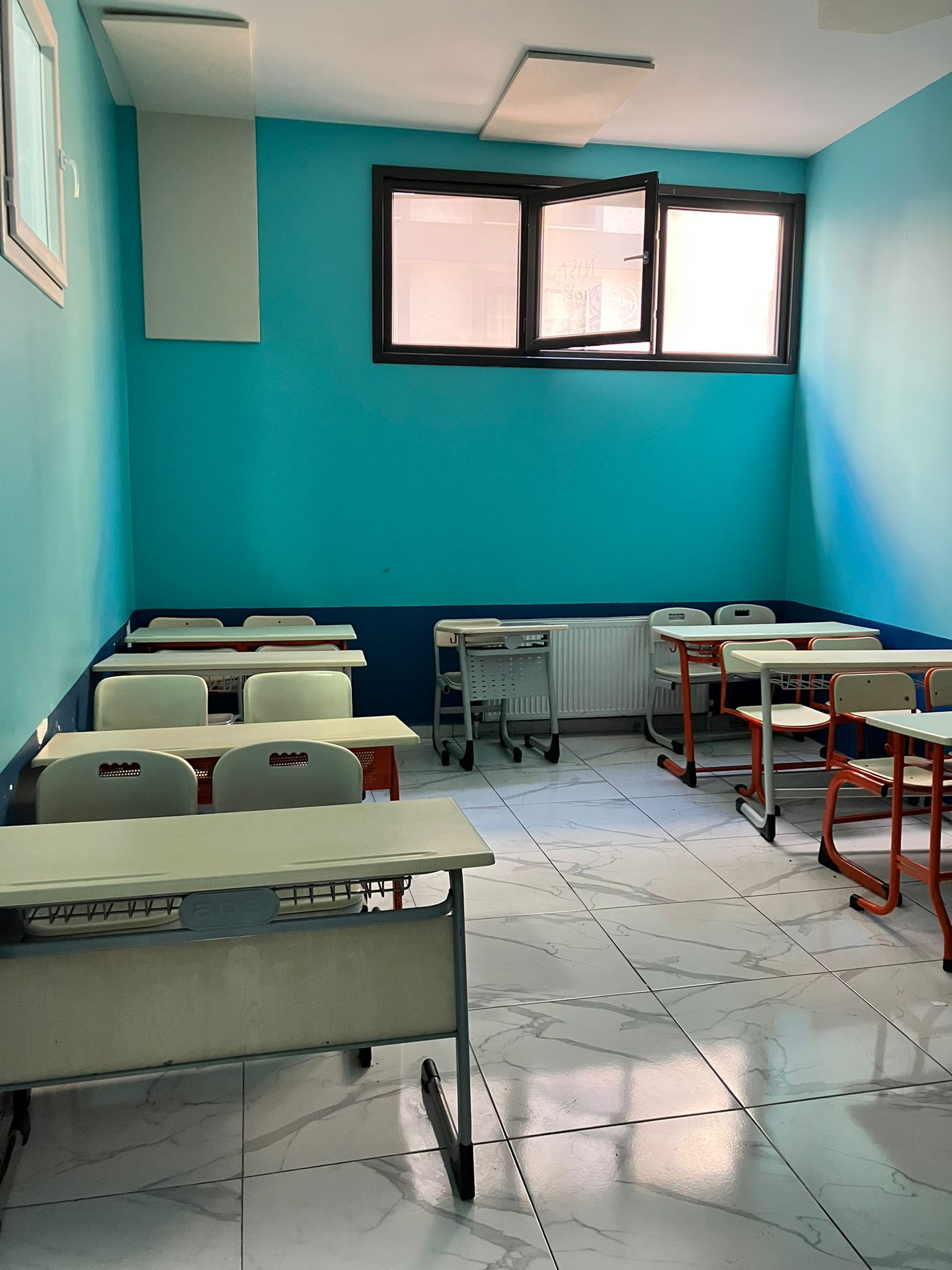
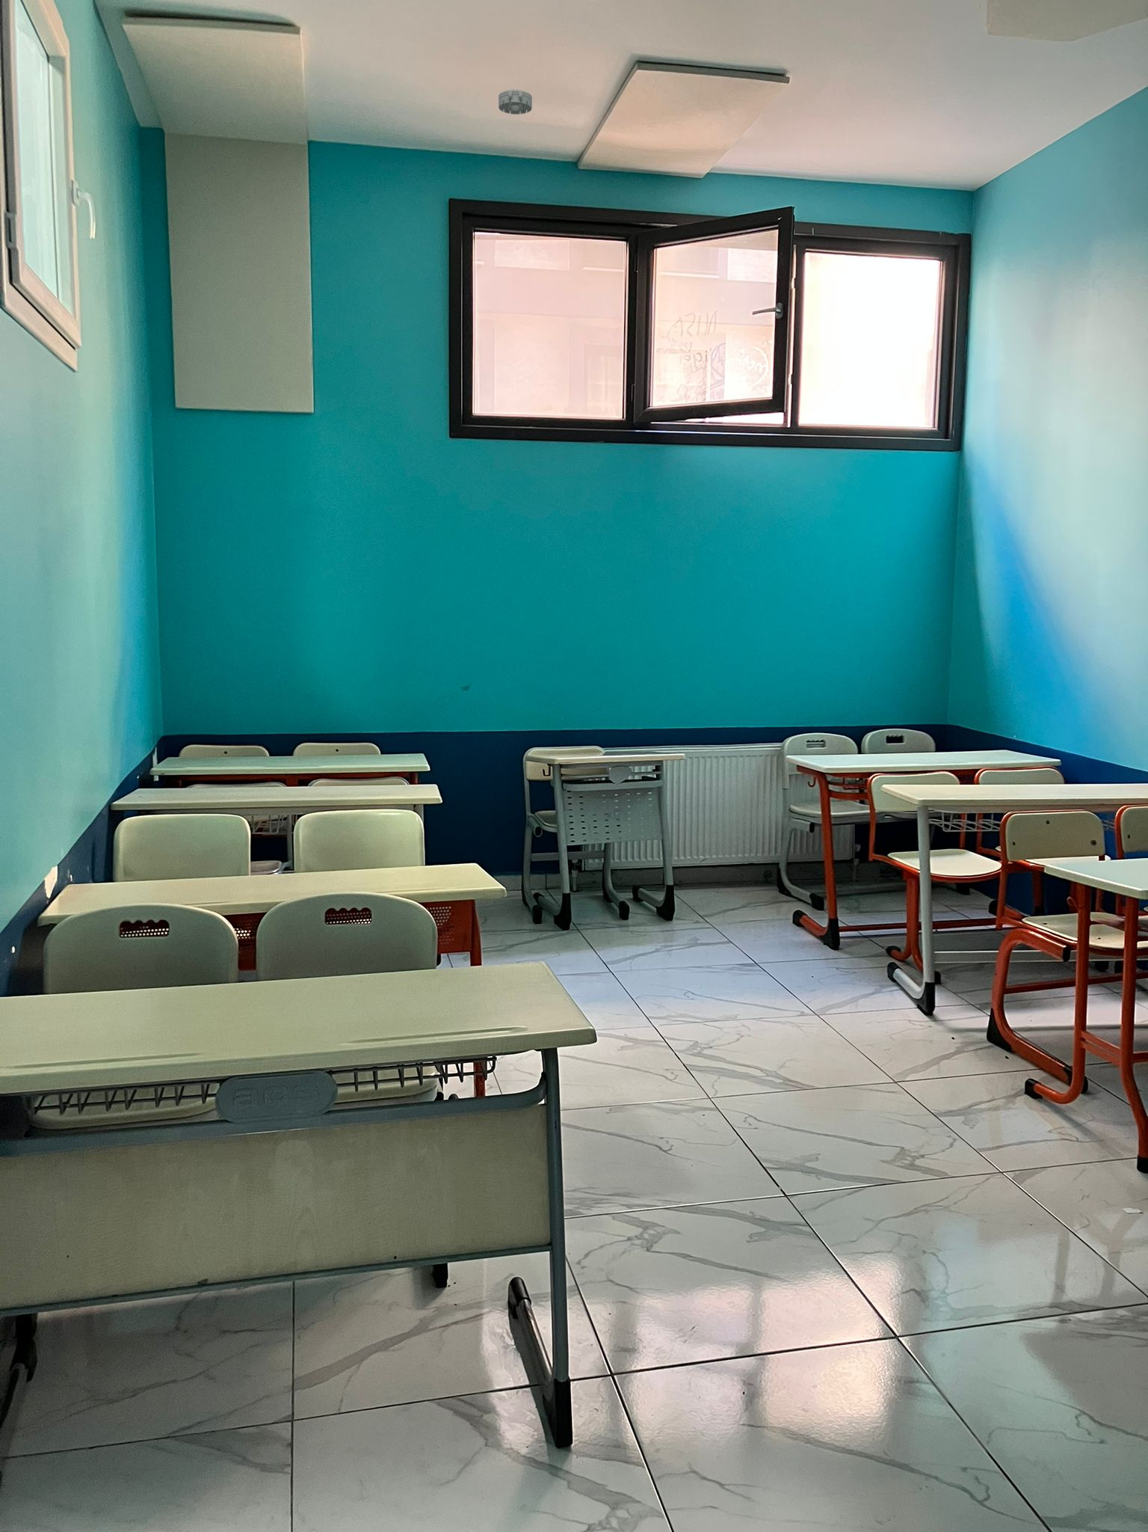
+ smoke detector (515, 101)
